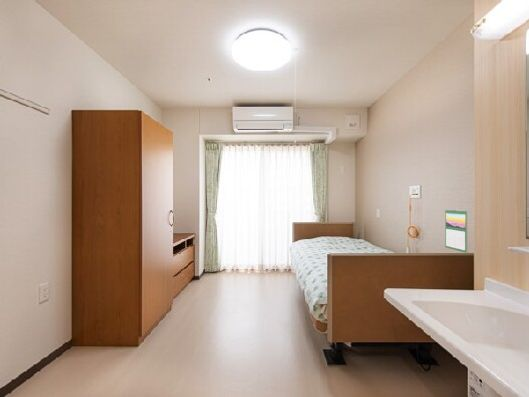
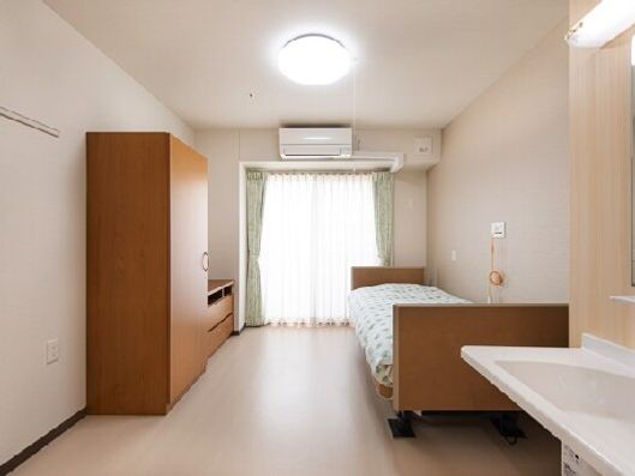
- calendar (455, 229)
